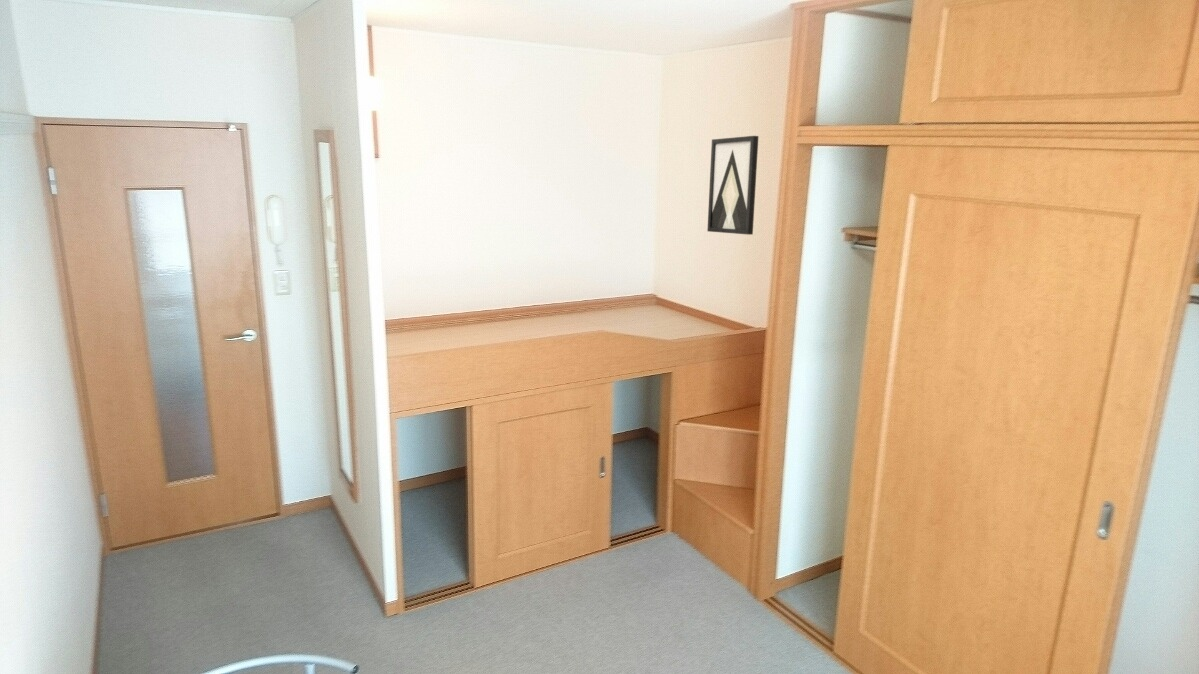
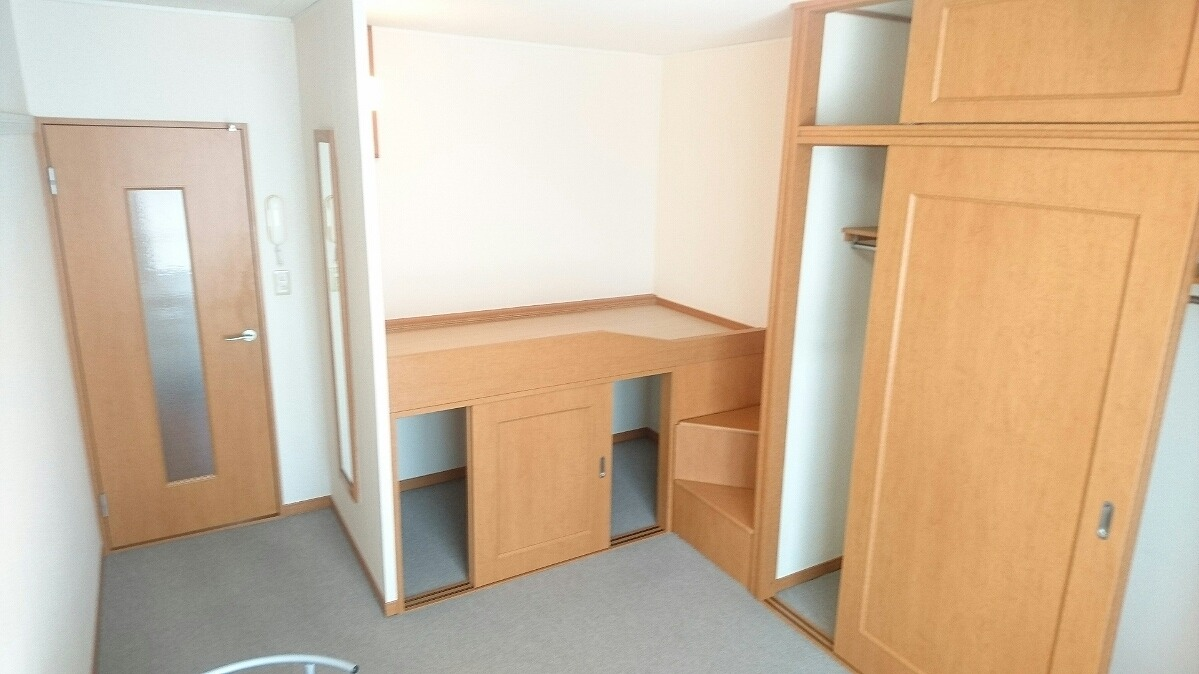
- wall art (731, 185)
